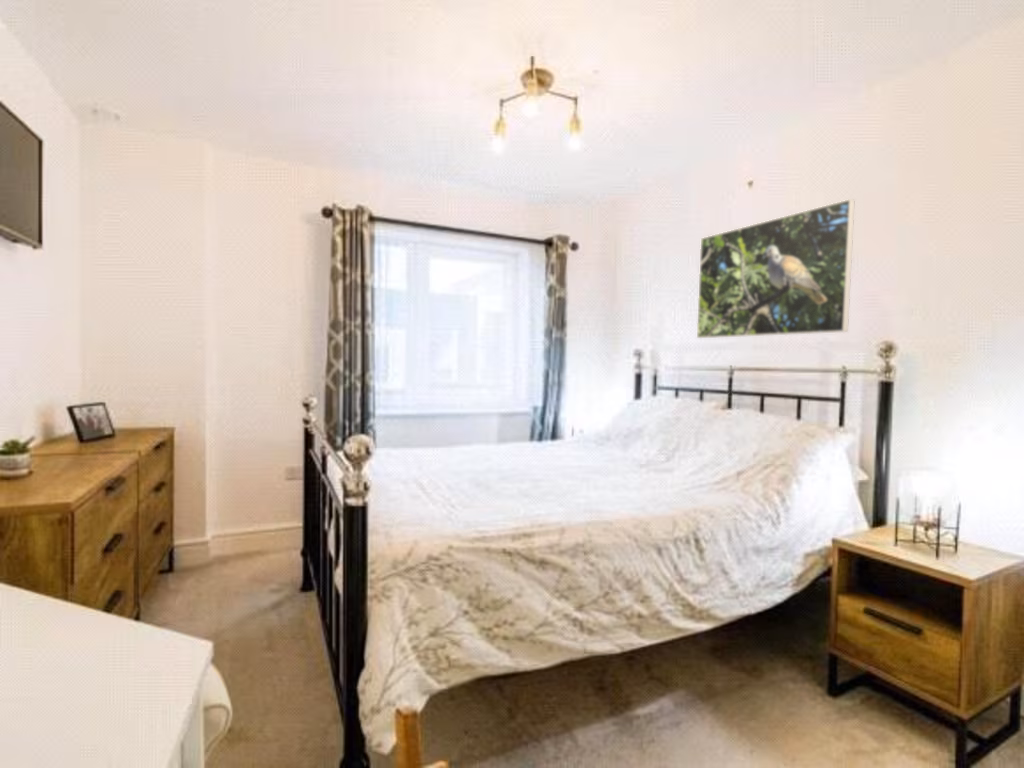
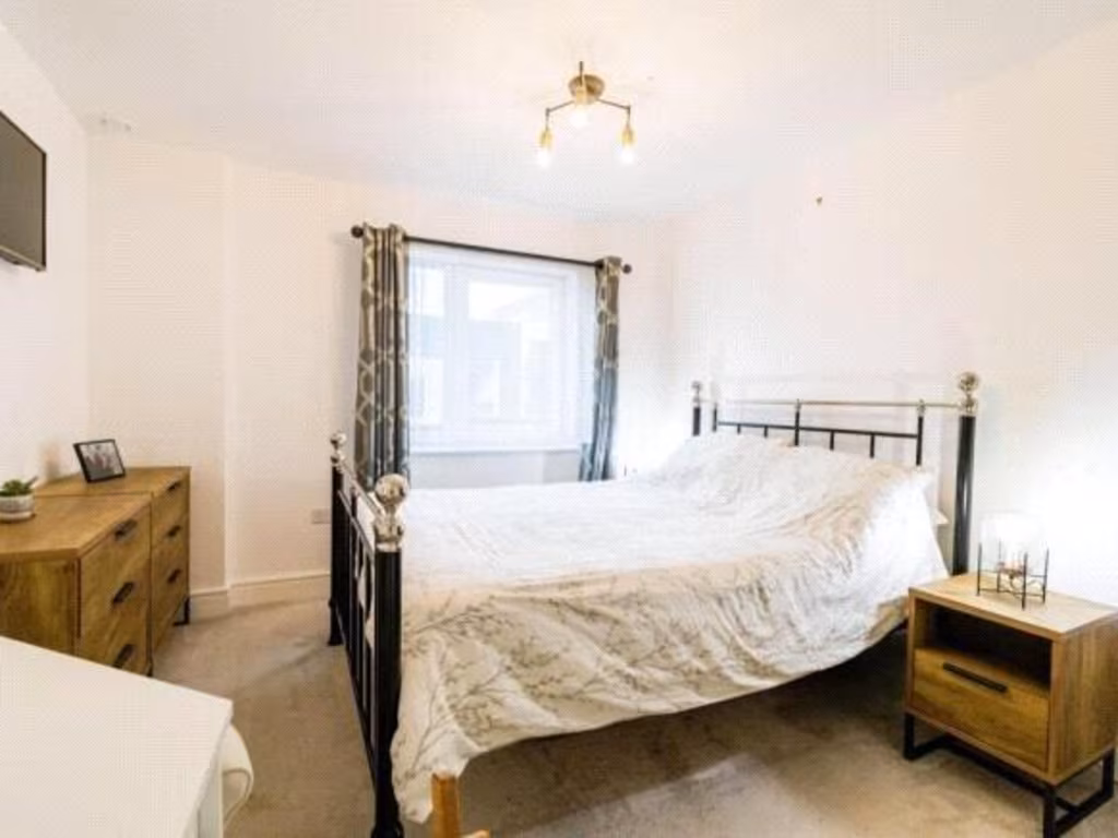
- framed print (764, 278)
